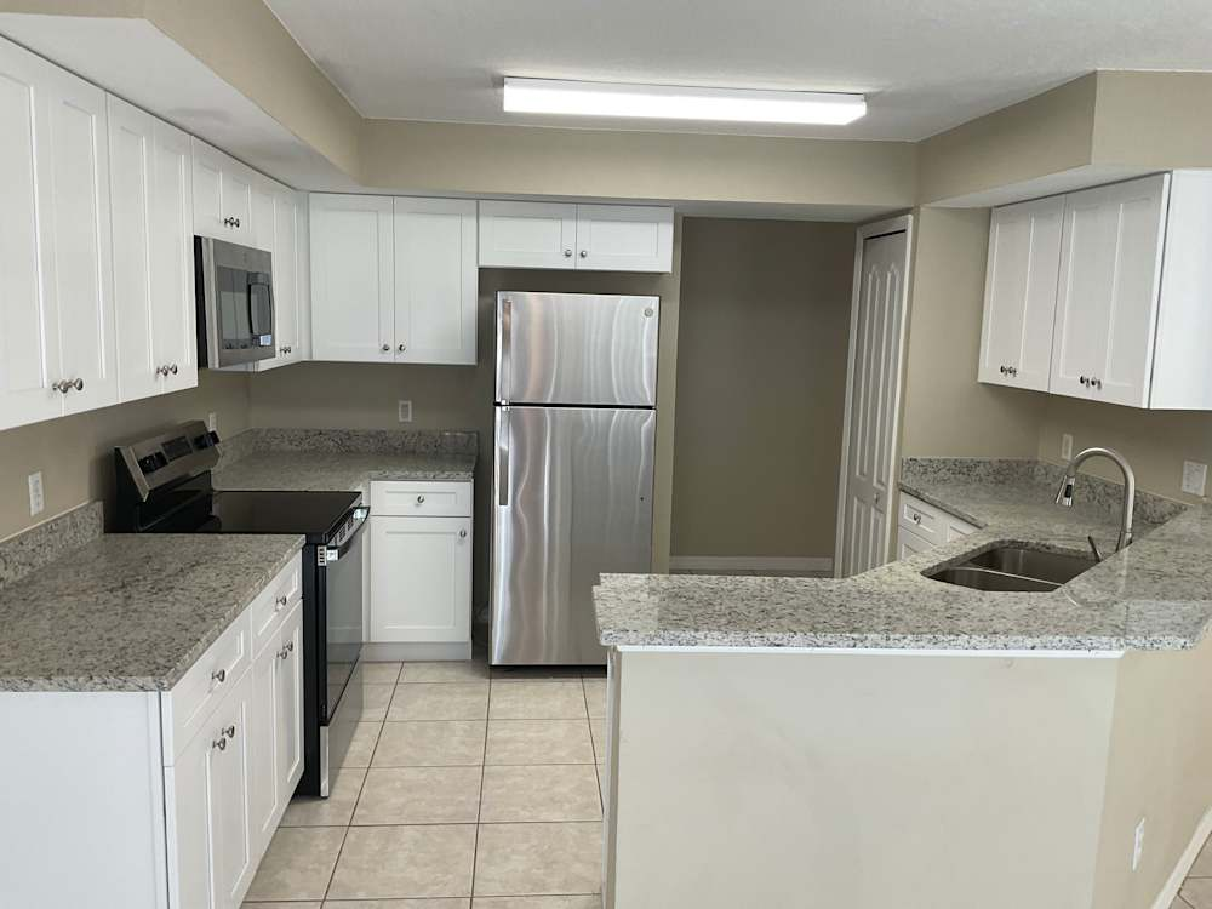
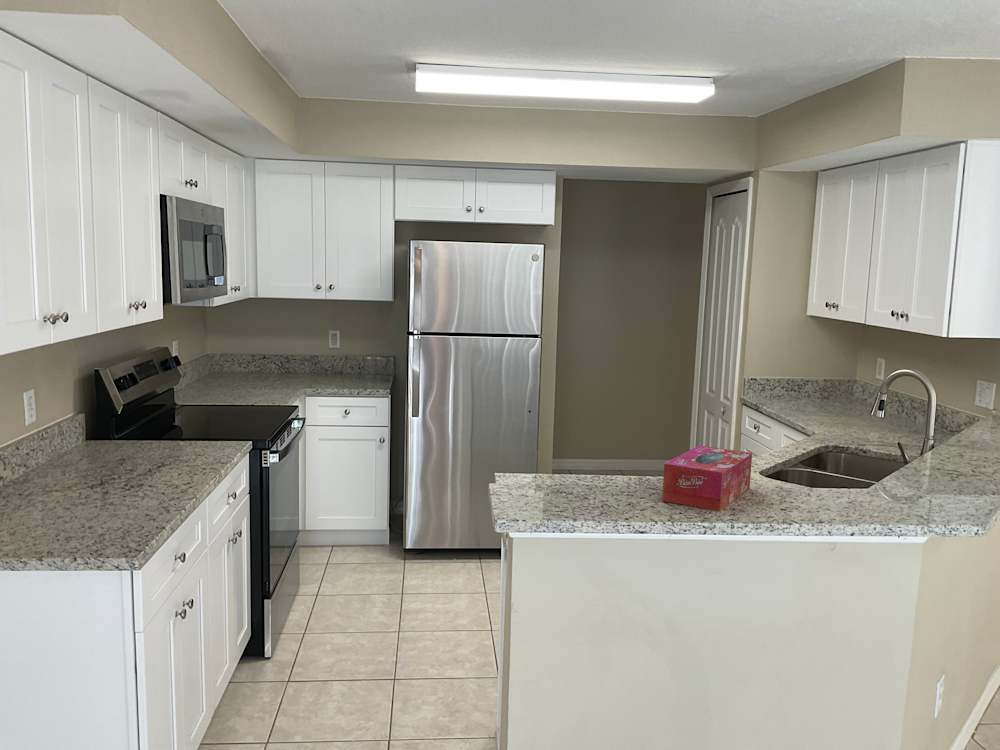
+ tissue box (708, 476)
